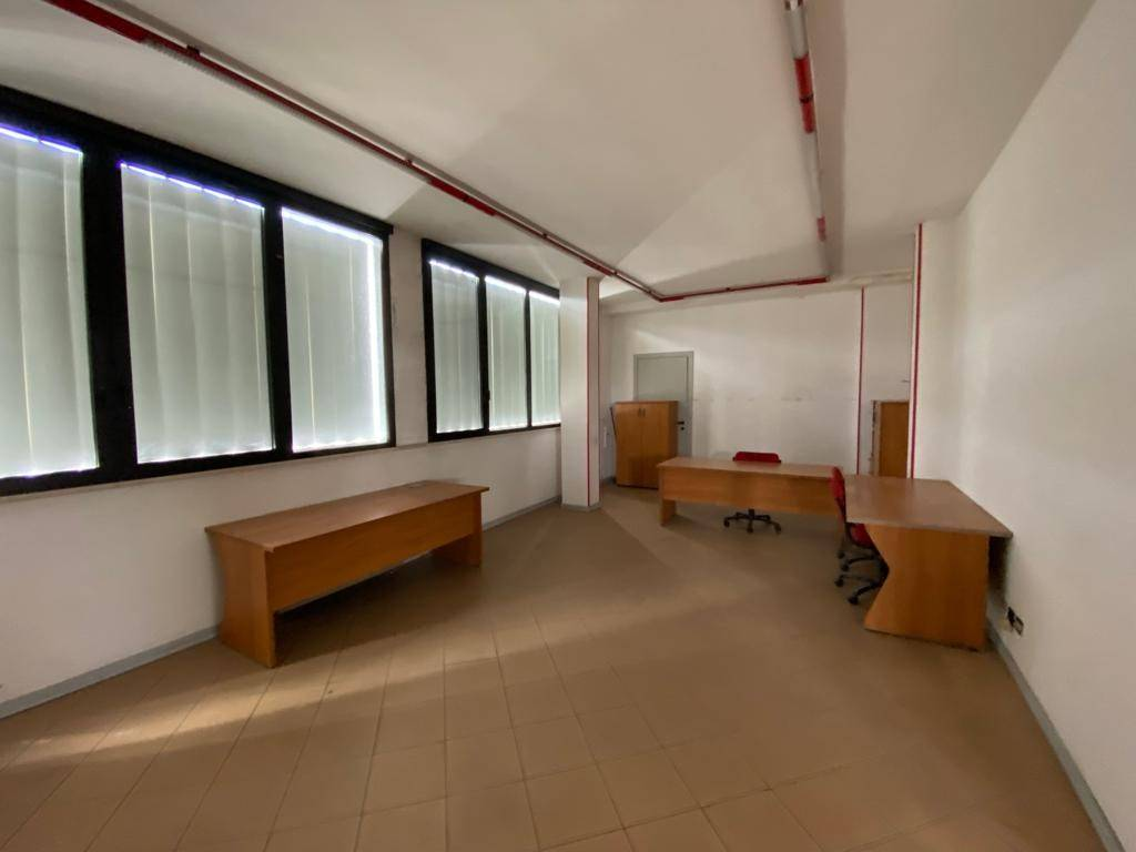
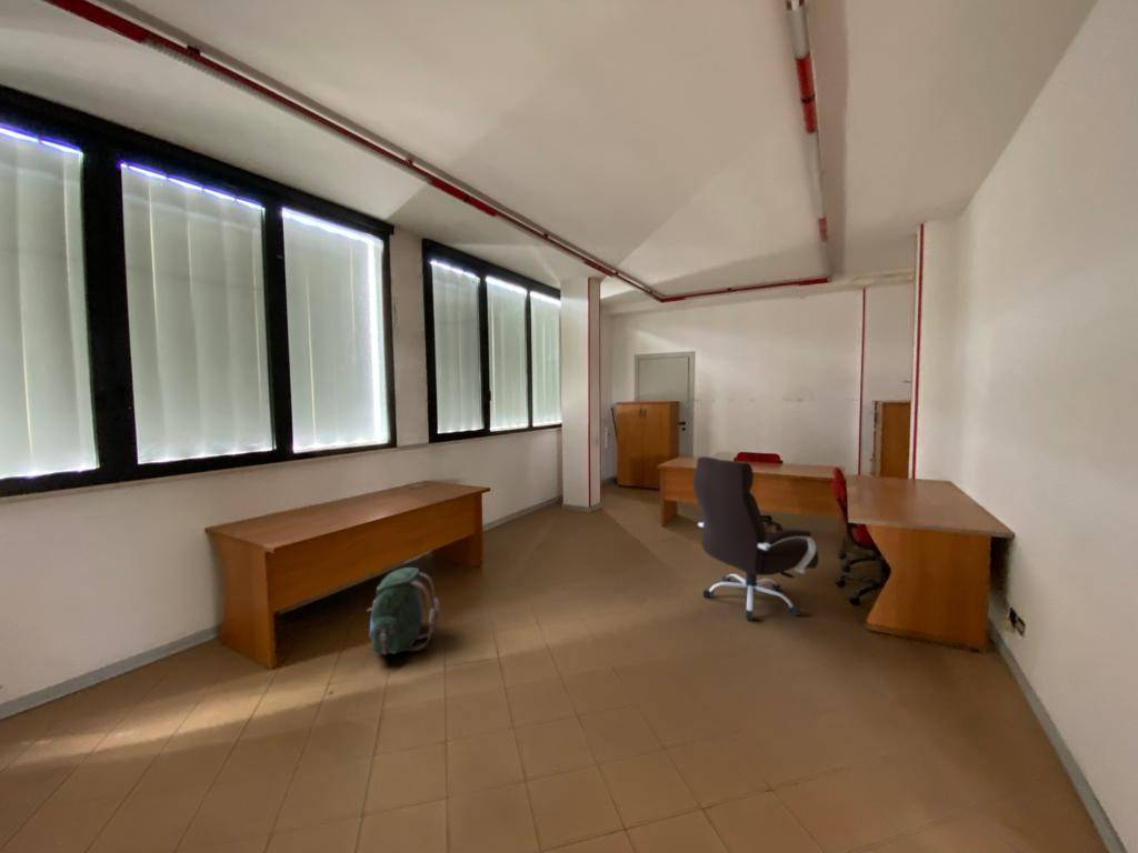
+ office chair (753, 528)
+ backpack (401, 608)
